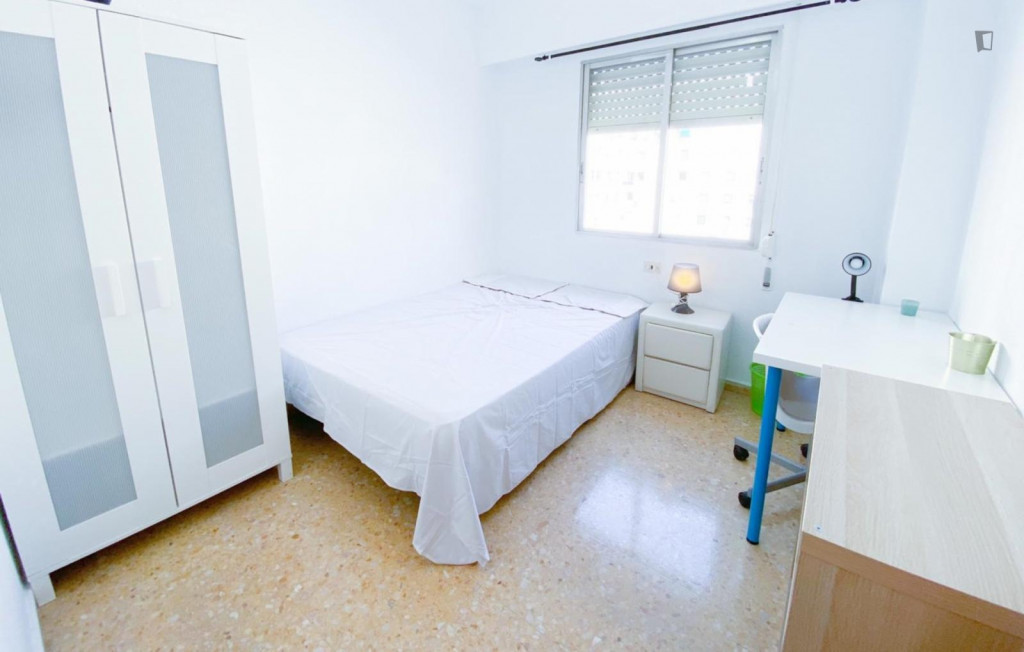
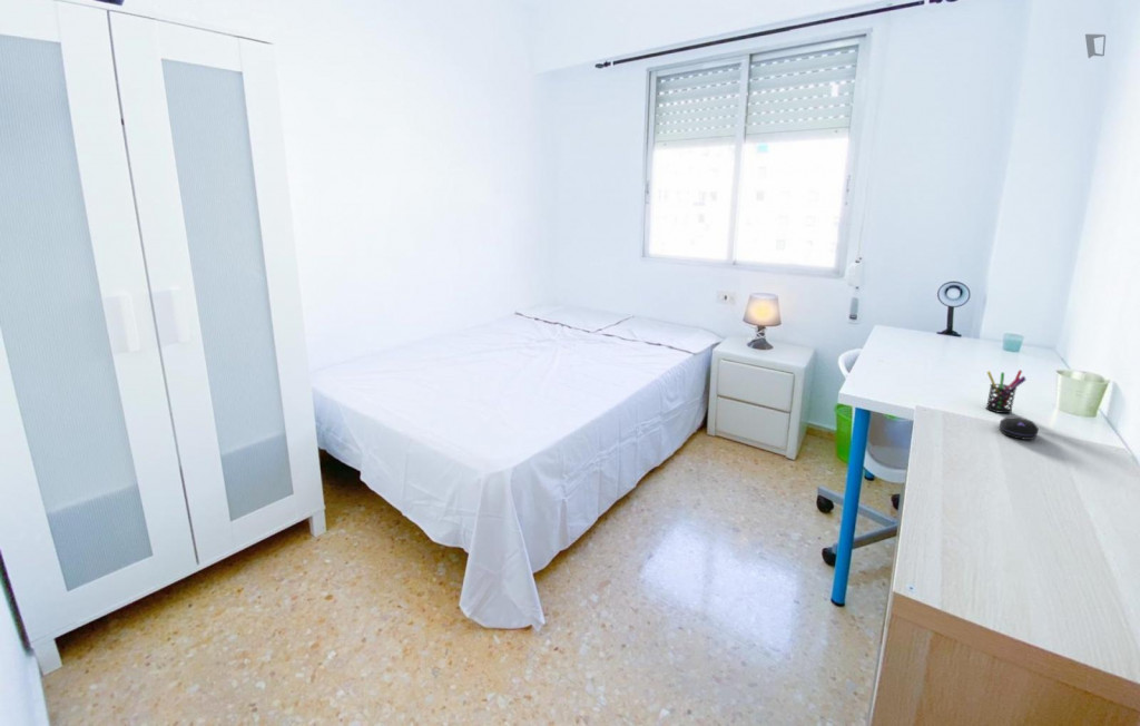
+ pen holder (1003, 389)
+ computer mouse (1018, 425)
